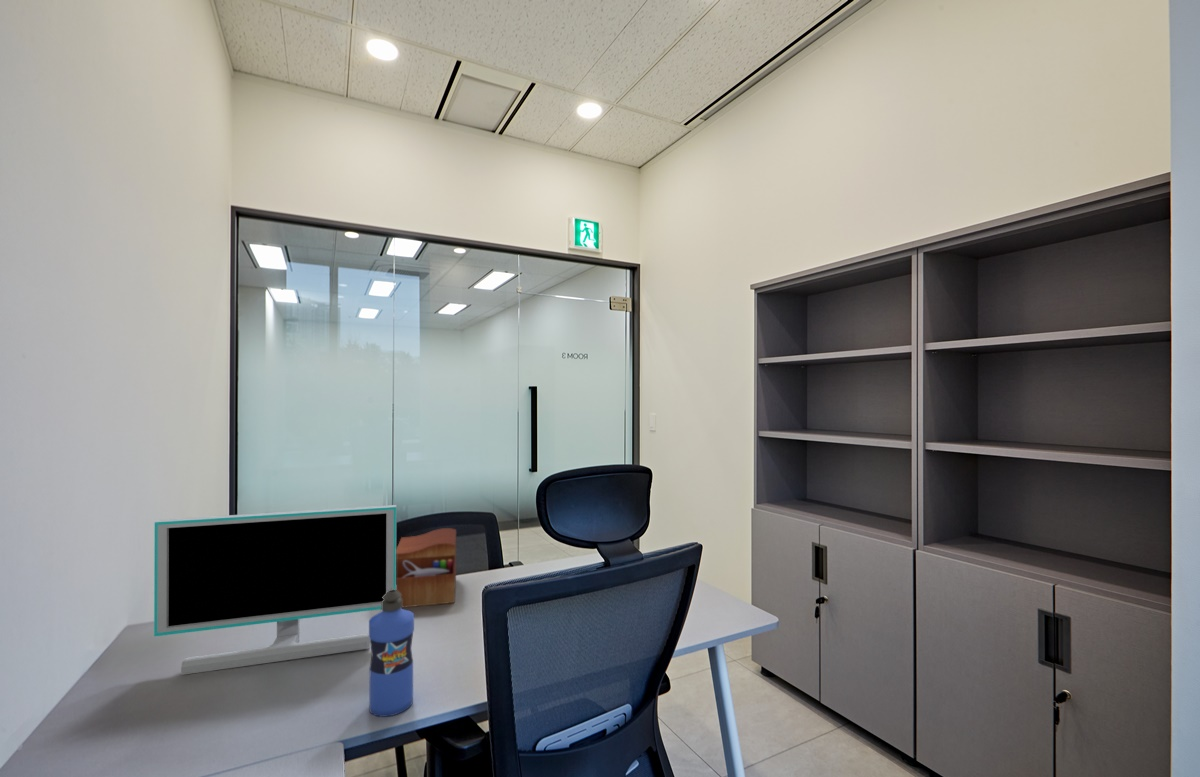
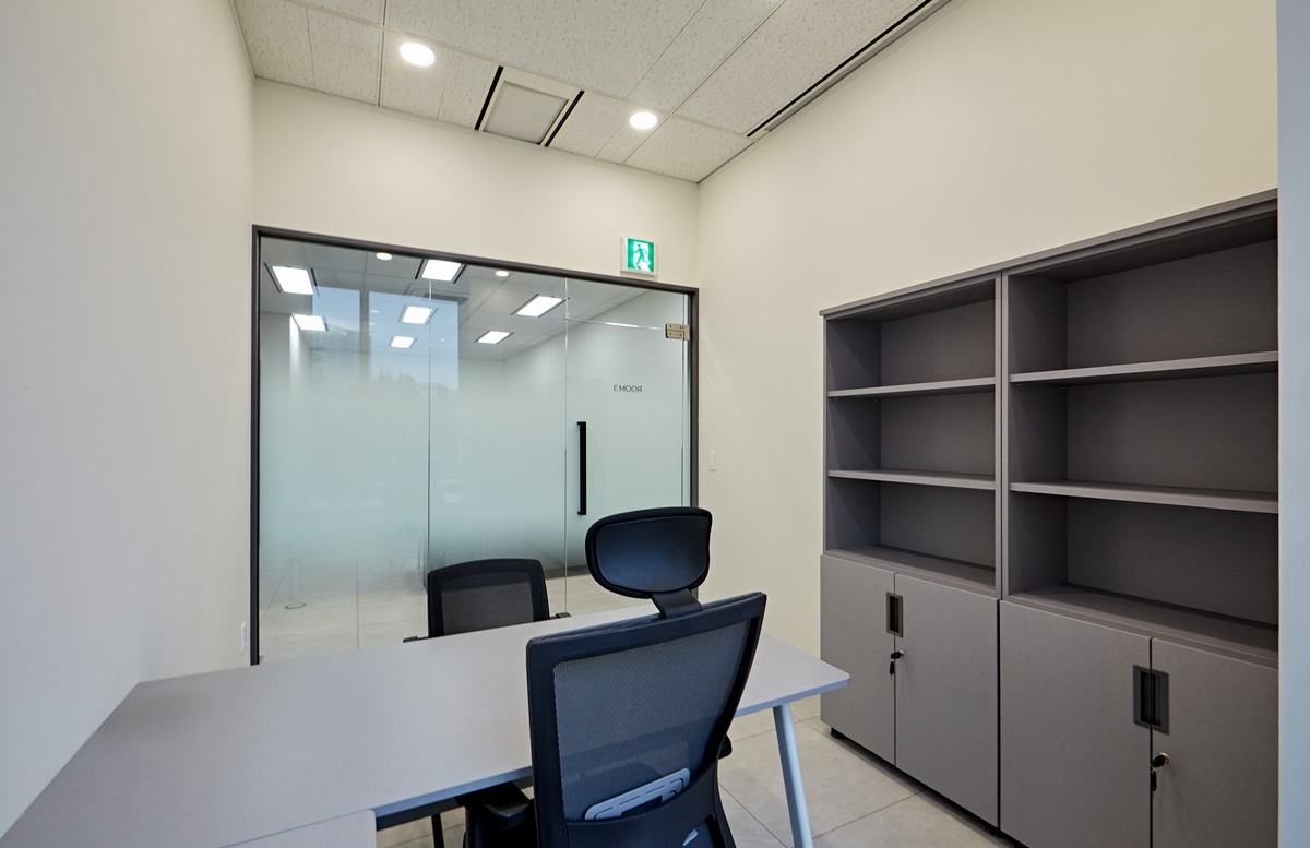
- monitor (284, 582)
- water bottle (391, 647)
- sewing box (424, 566)
